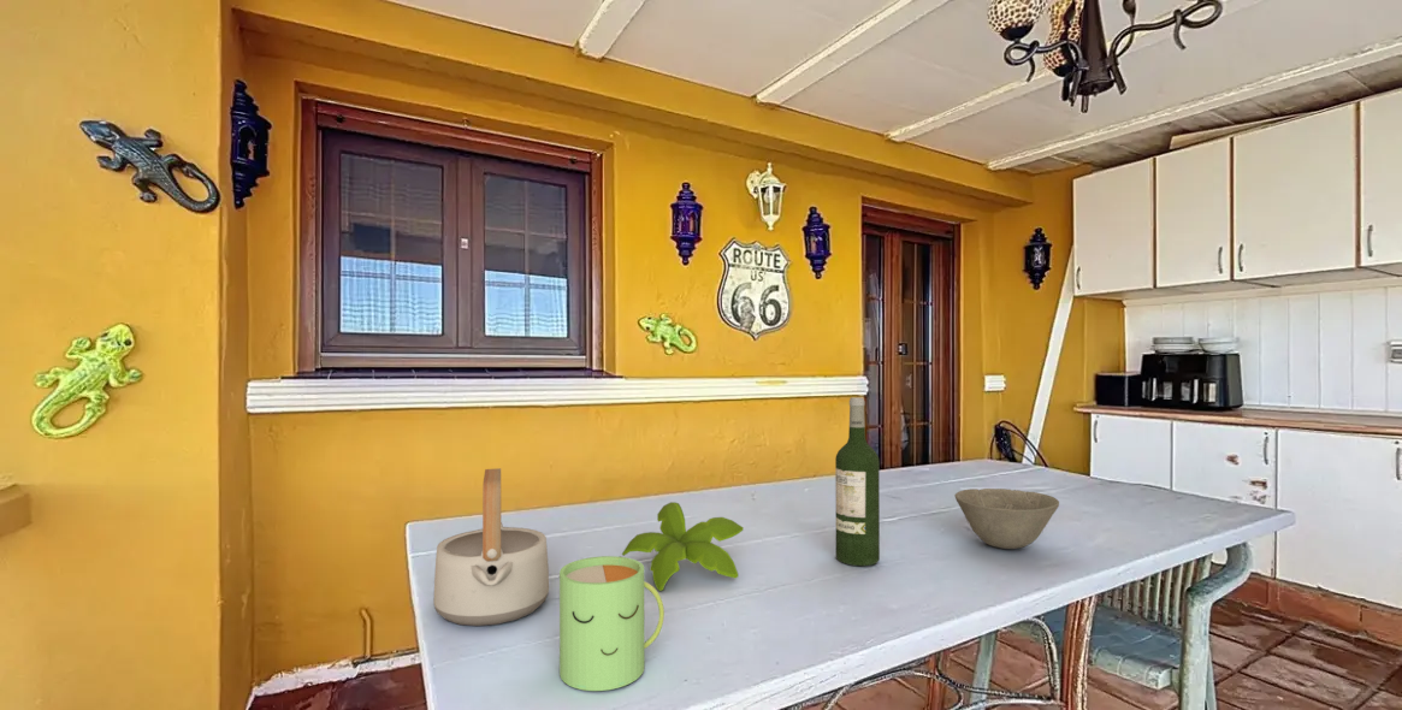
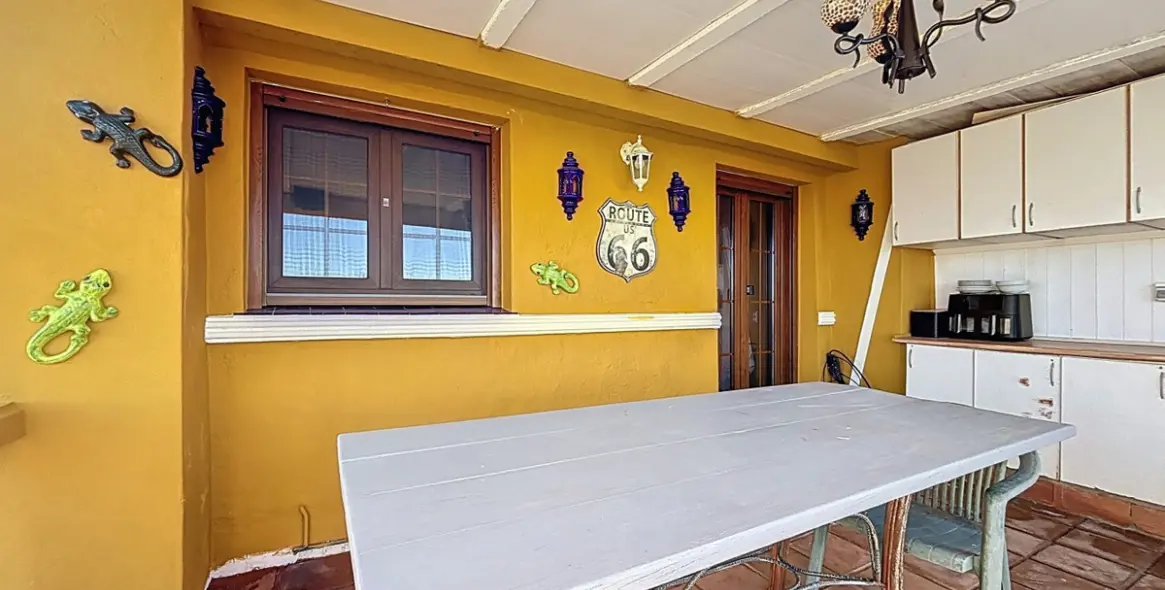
- wine bottle (857, 478)
- teapot (492, 543)
- plant (685, 543)
- mug (613, 619)
- bowl (1005, 521)
